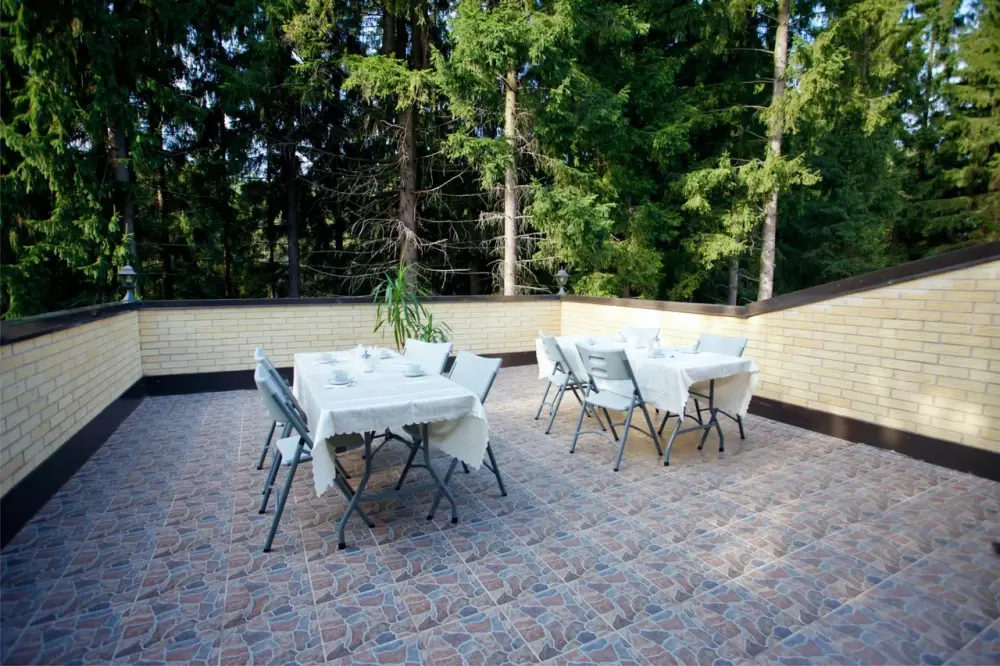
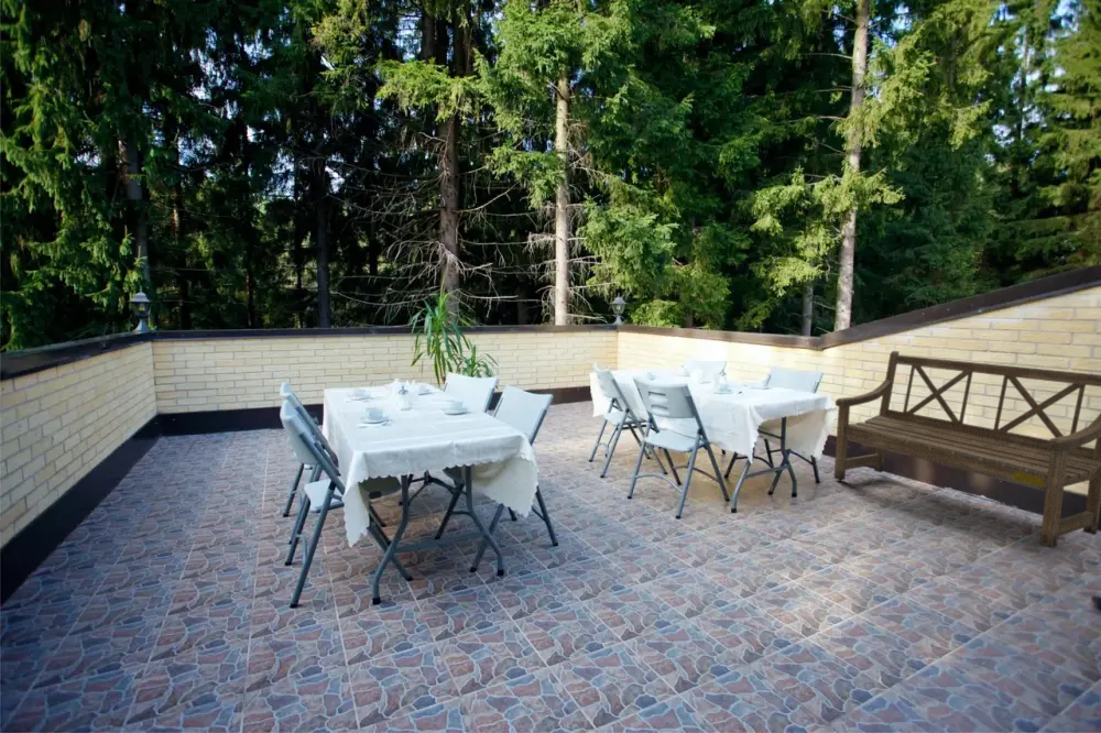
+ bench (956, 433)
